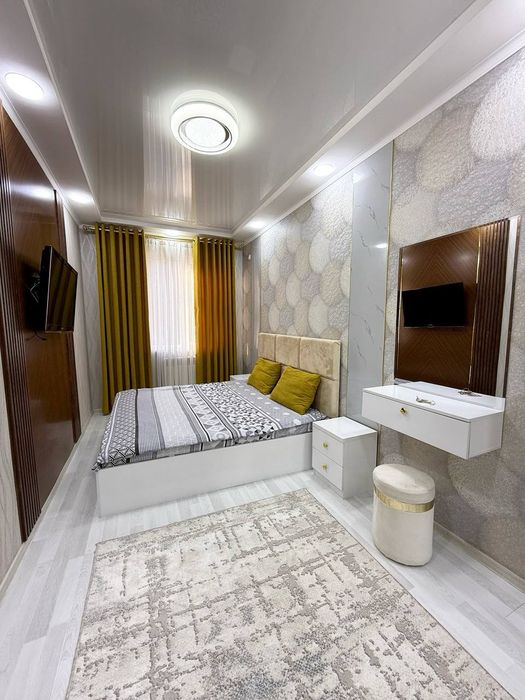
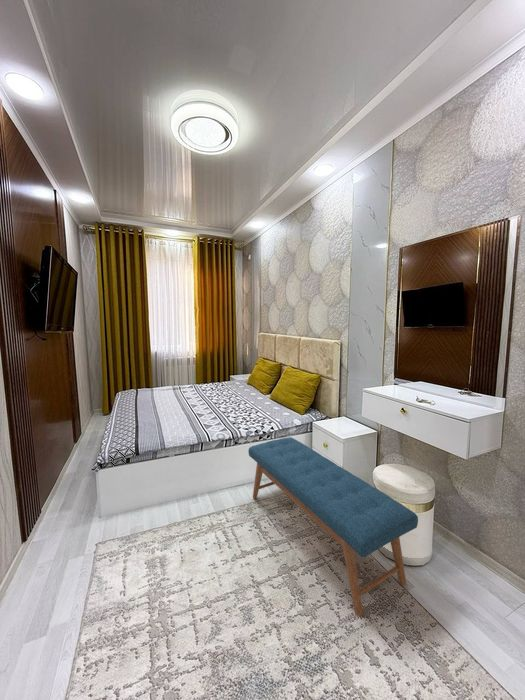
+ bench (315, 500)
